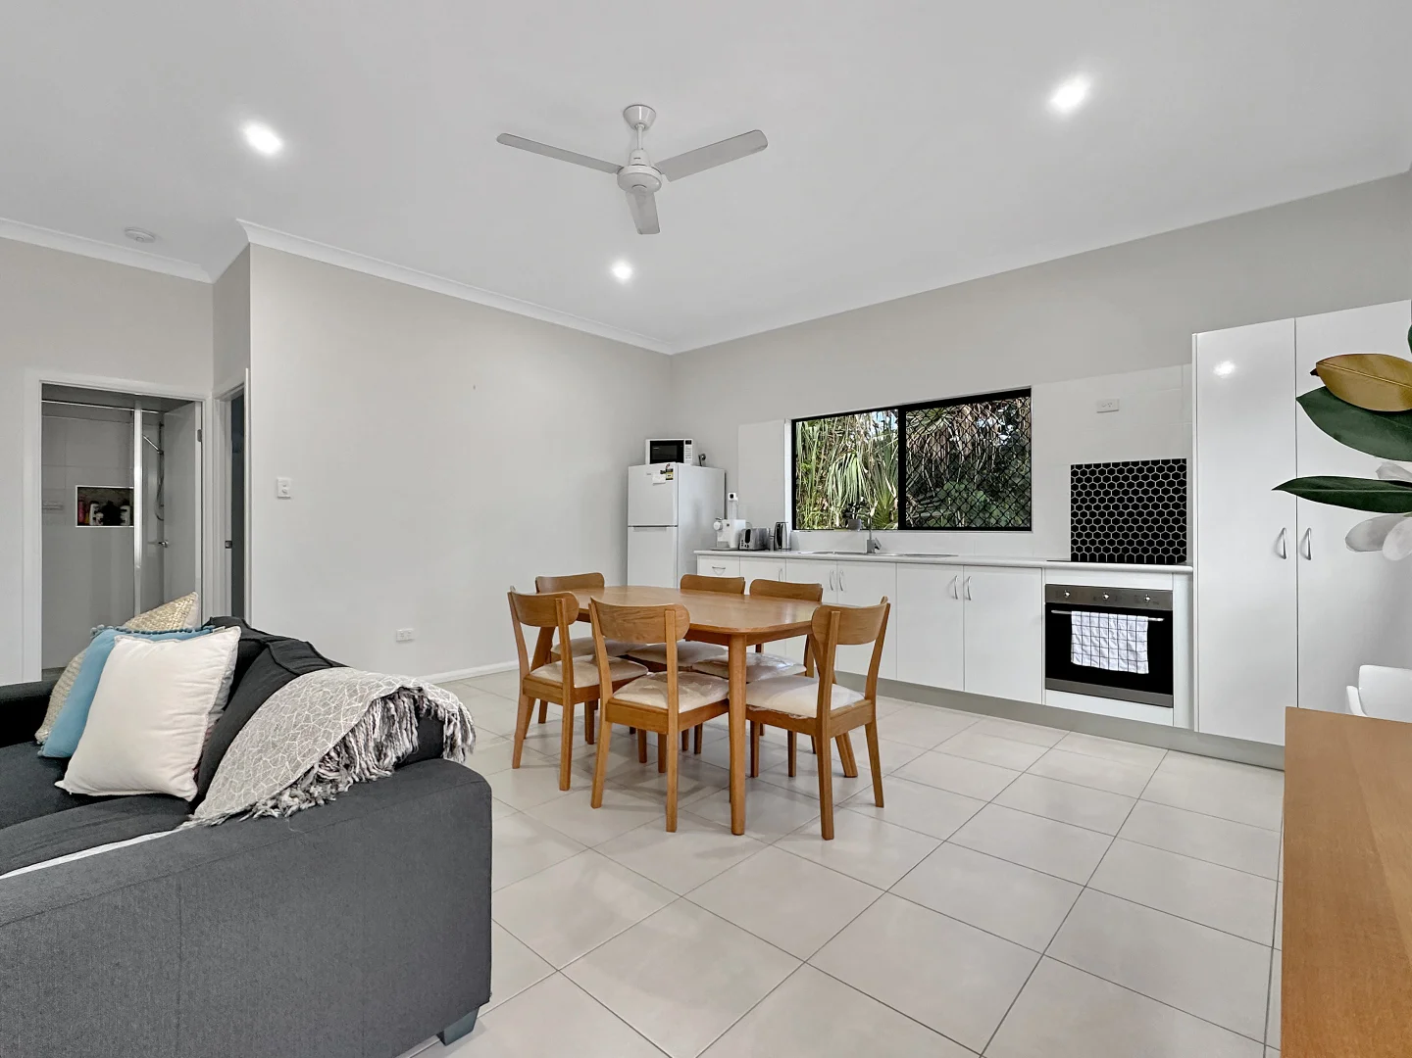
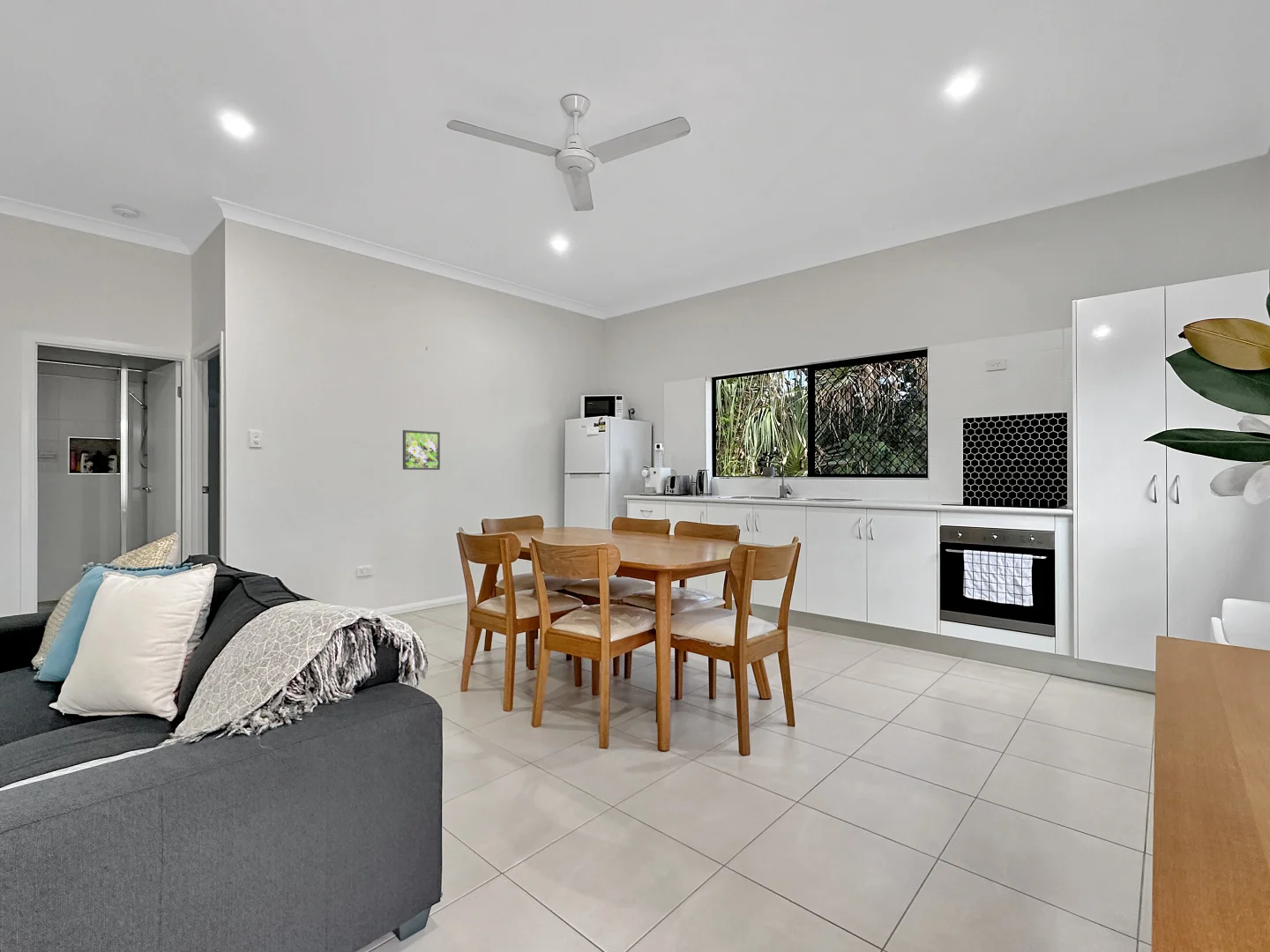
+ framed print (422, 450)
